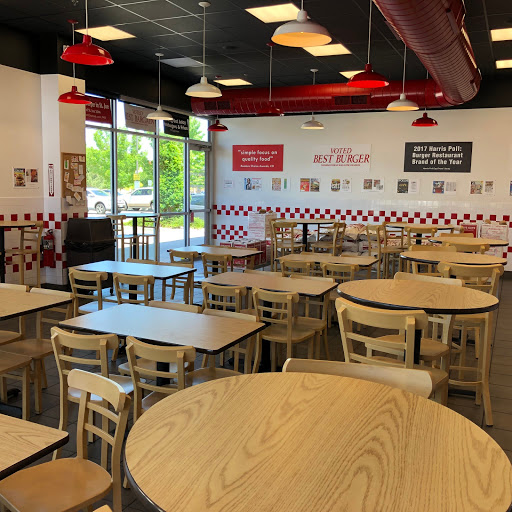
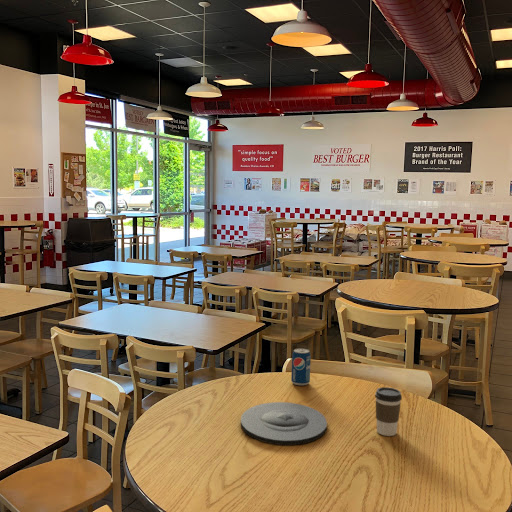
+ coffee cup (387, 411)
+ plate (283, 418)
+ beverage can (301, 366)
